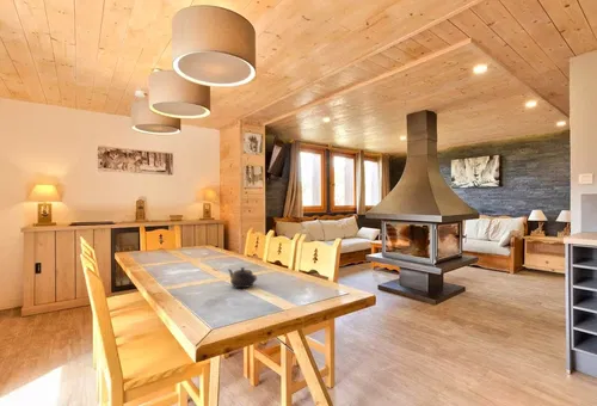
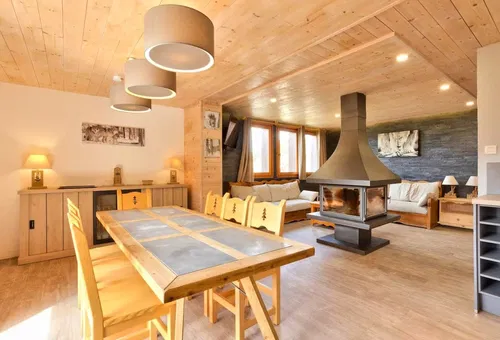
- teapot (241, 276)
